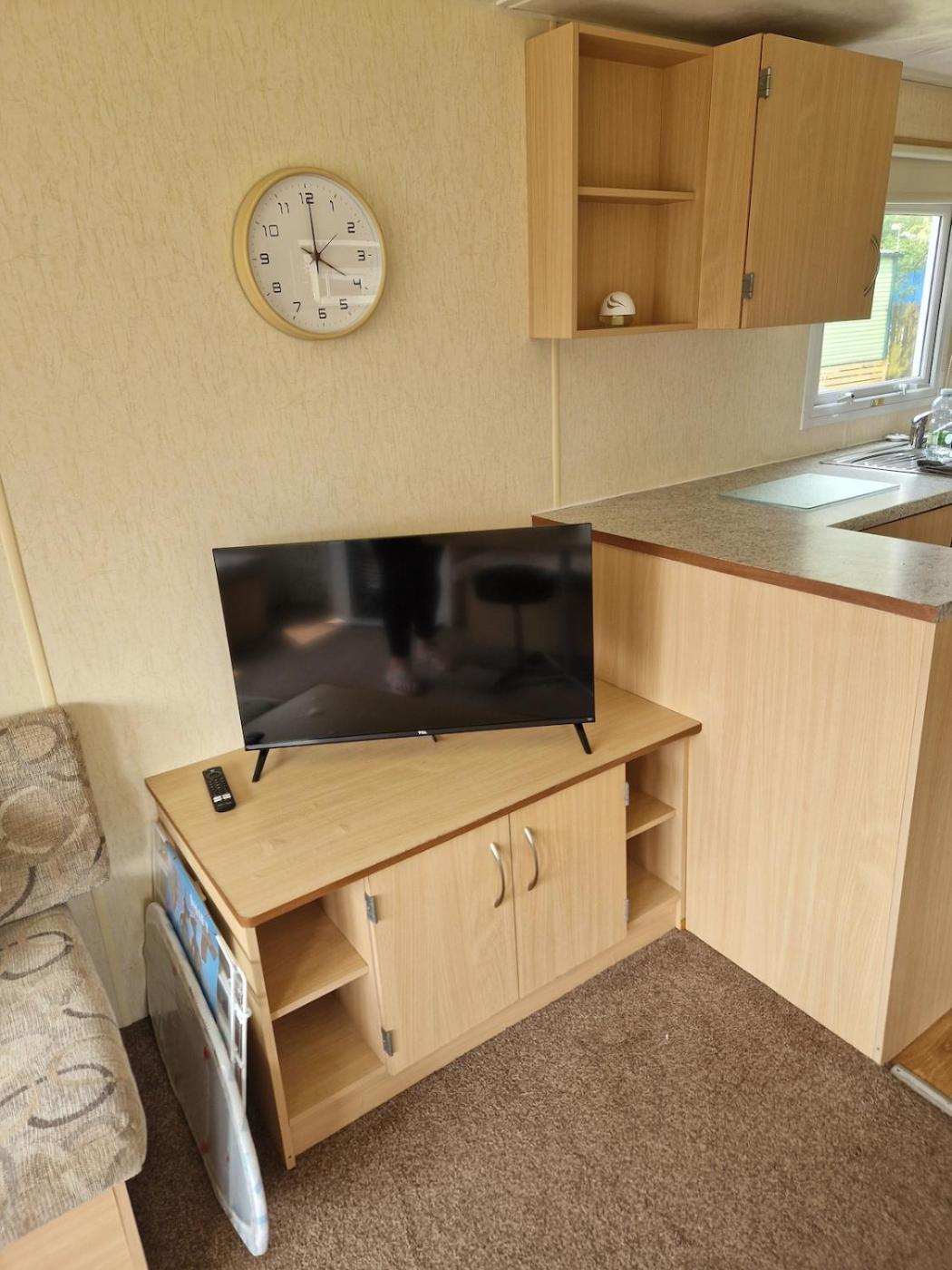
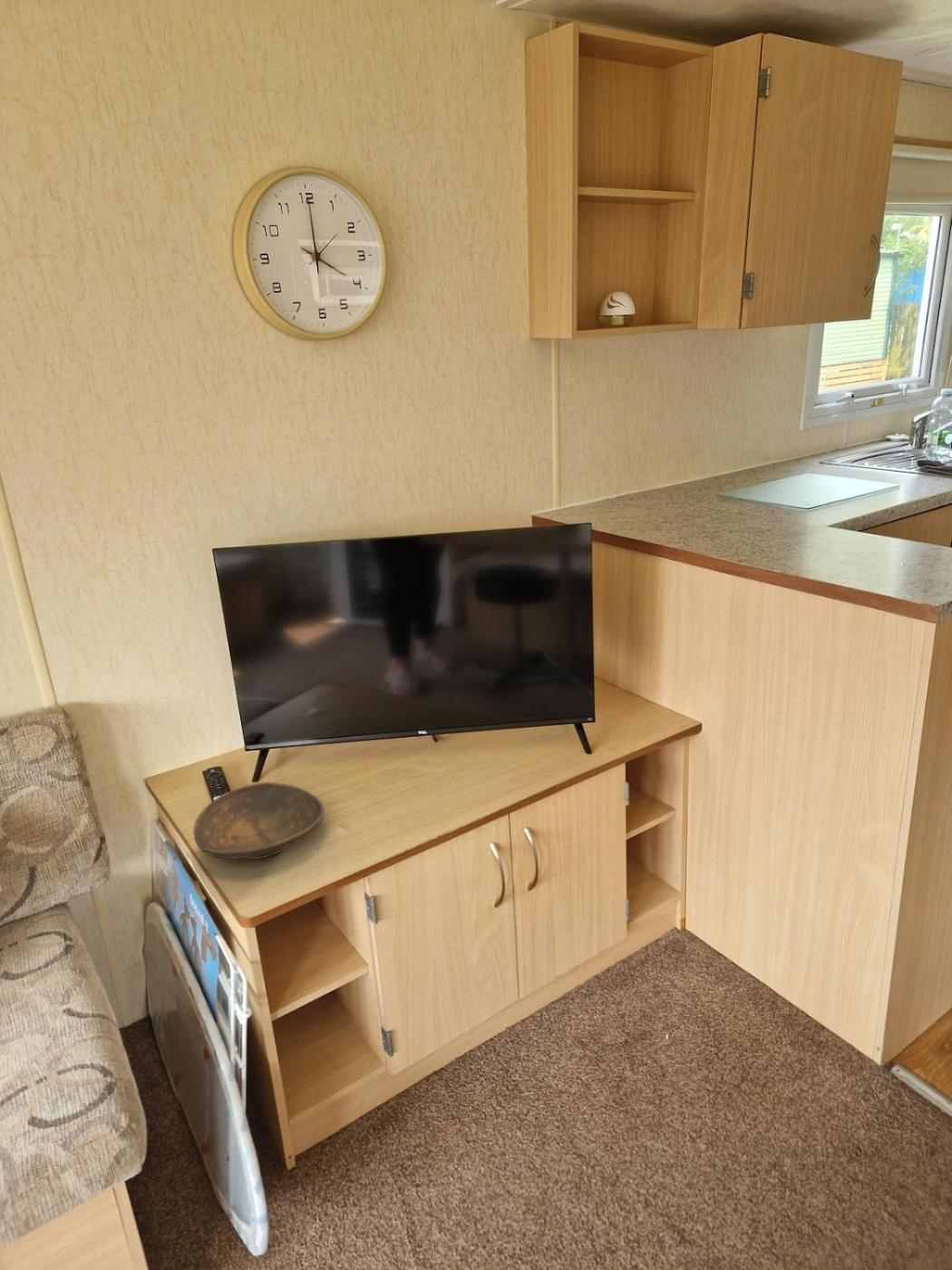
+ decorative bowl (261, 827)
